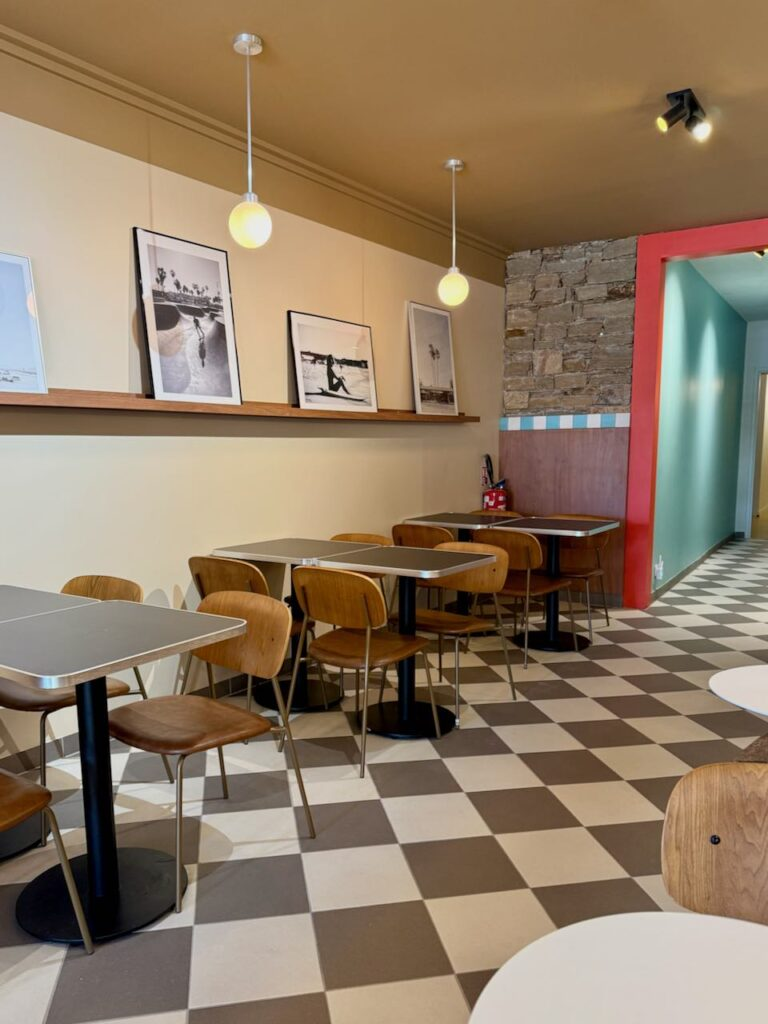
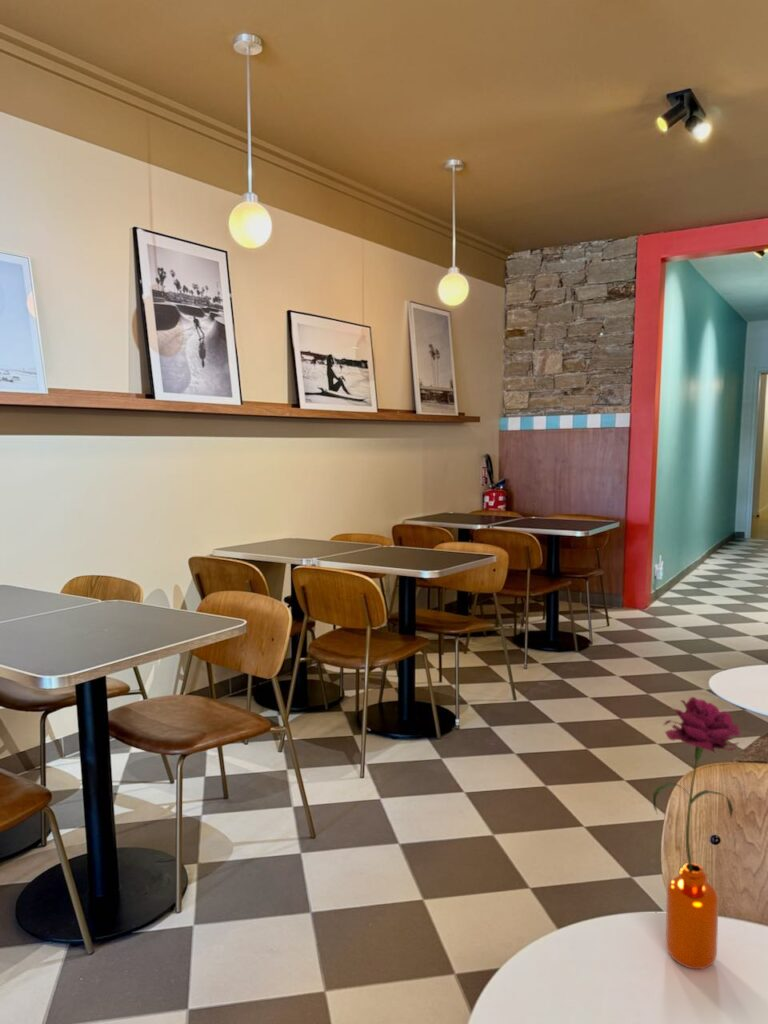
+ flower (688, 831)
